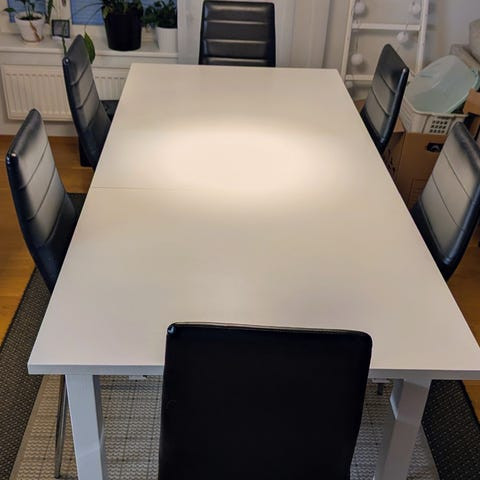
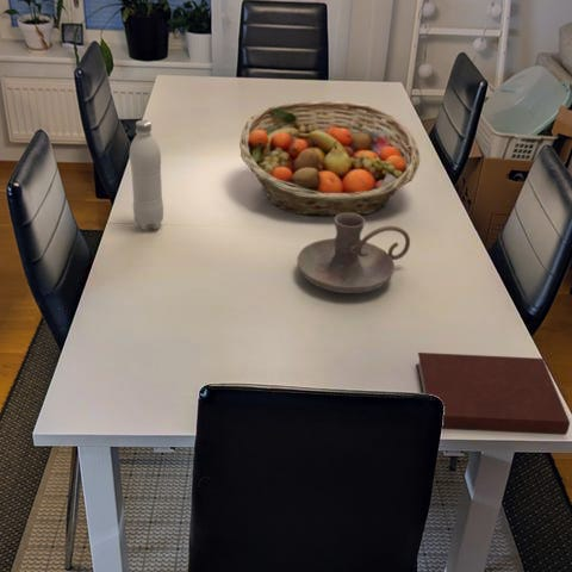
+ notebook (489, 391)
+ candle holder (356, 247)
+ fruit basket (328, 158)
+ water bottle (145, 175)
